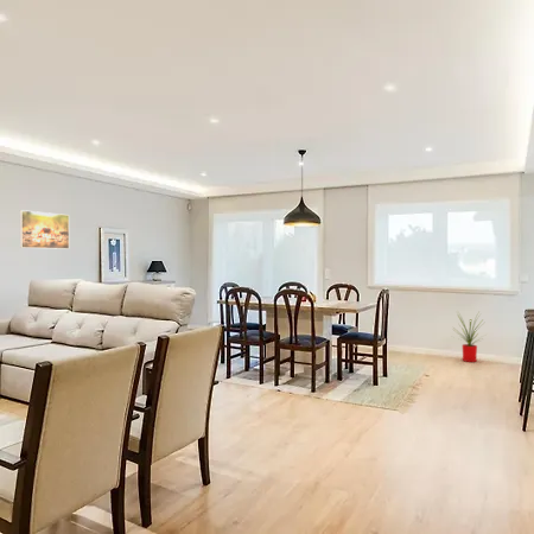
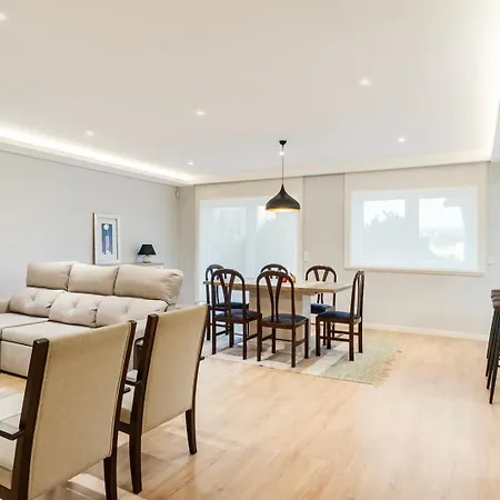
- house plant (469, 336)
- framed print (45, 230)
